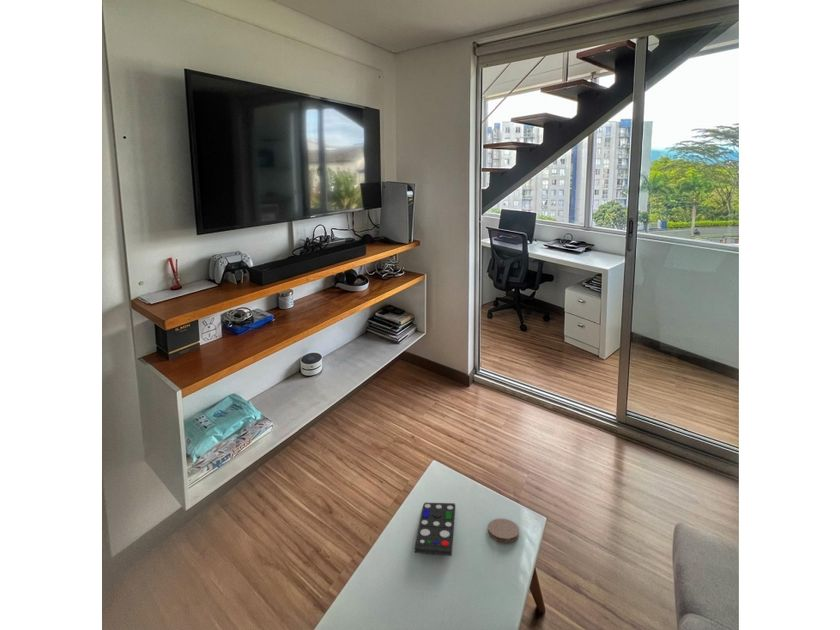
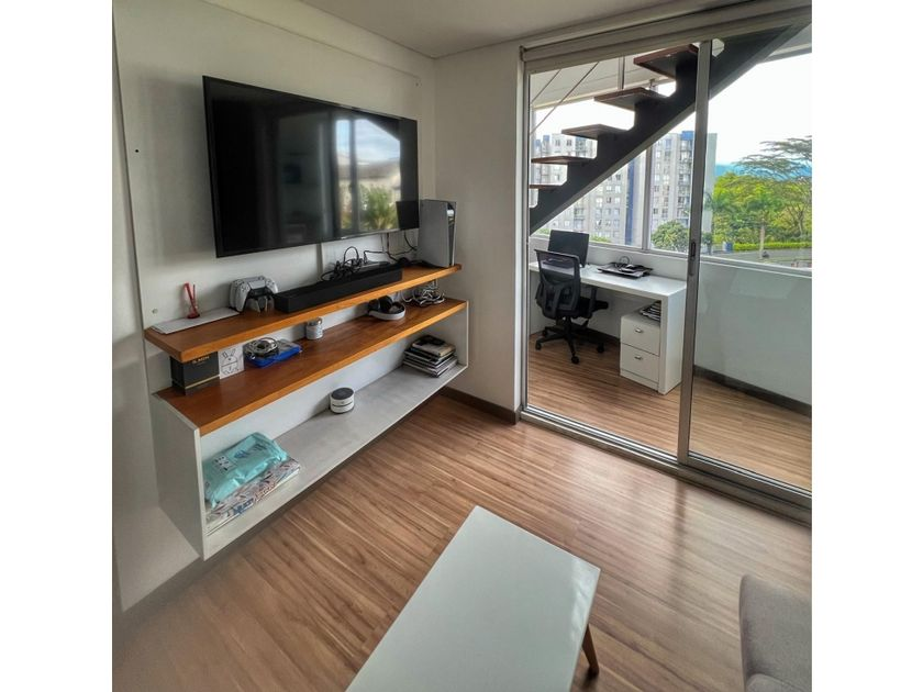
- remote control (437, 519)
- coaster (503, 530)
